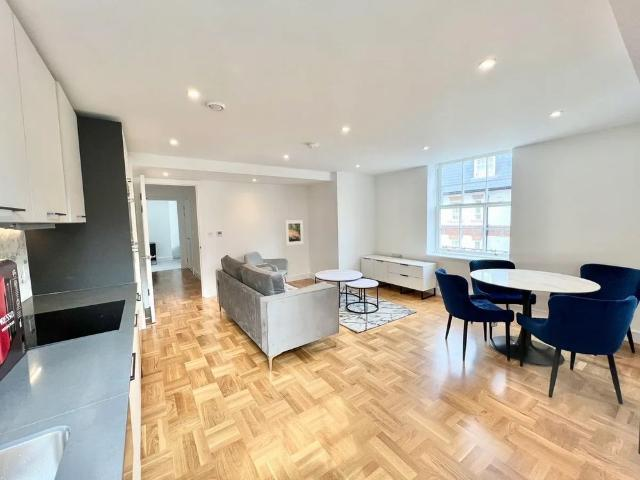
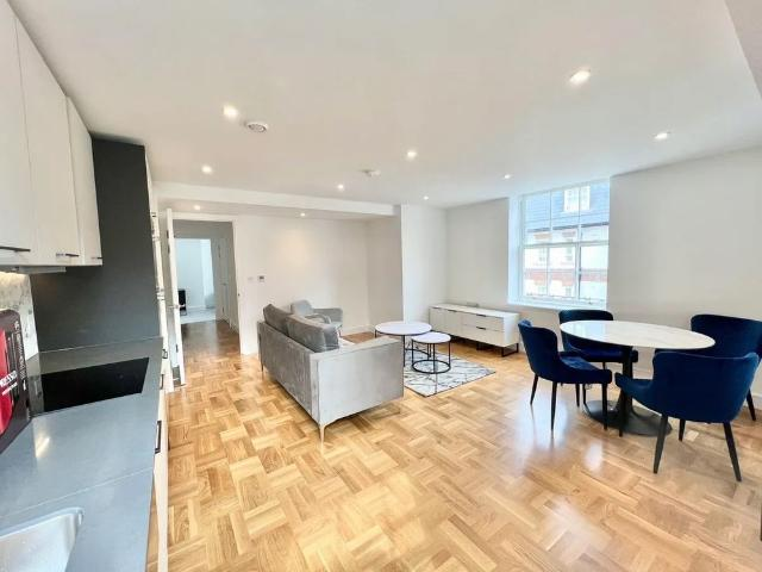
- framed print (294, 232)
